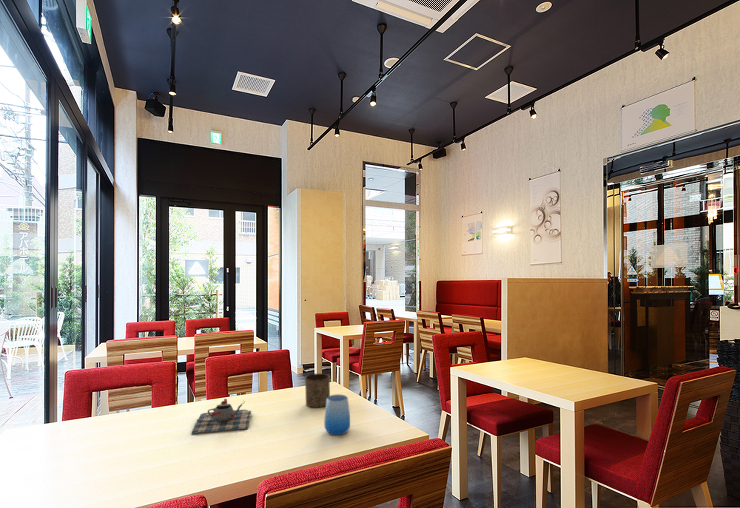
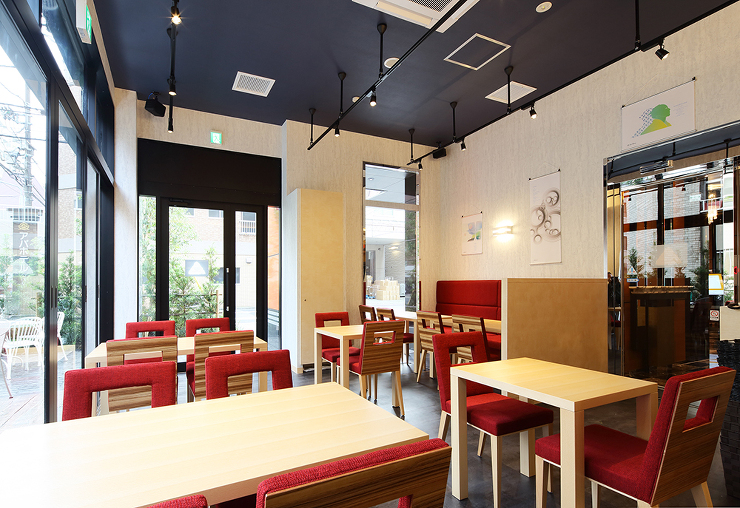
- cup (317, 390)
- teapot (223, 411)
- cup (337, 414)
